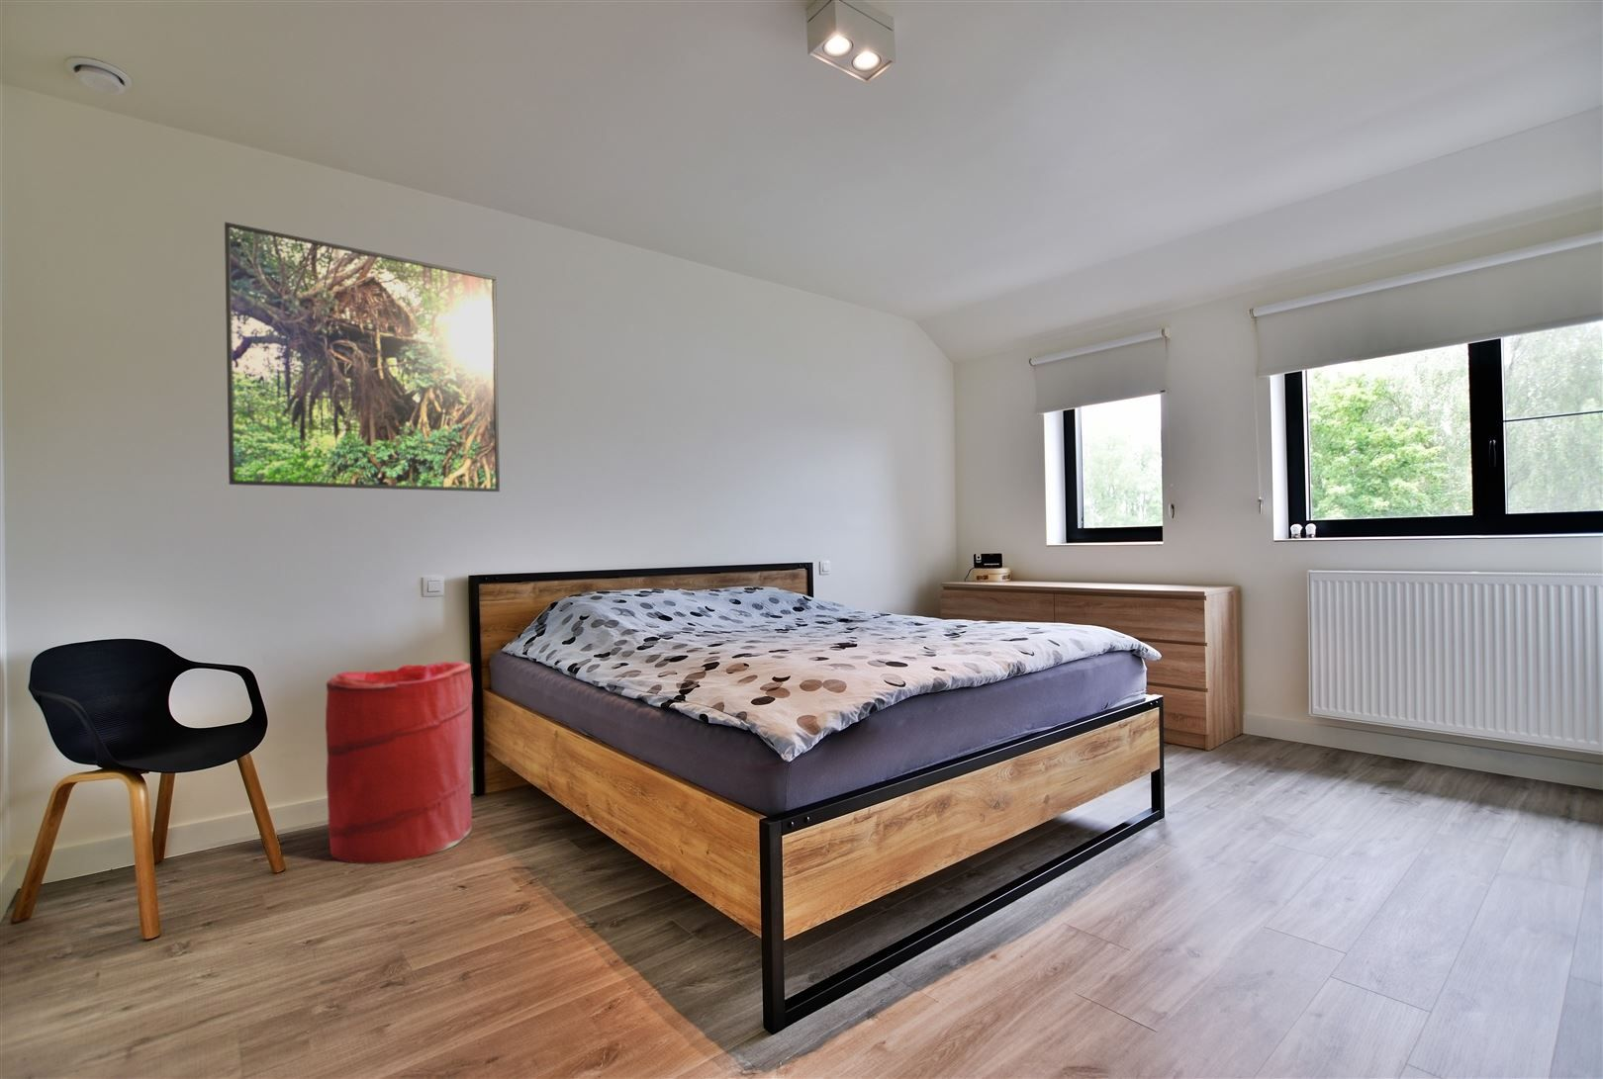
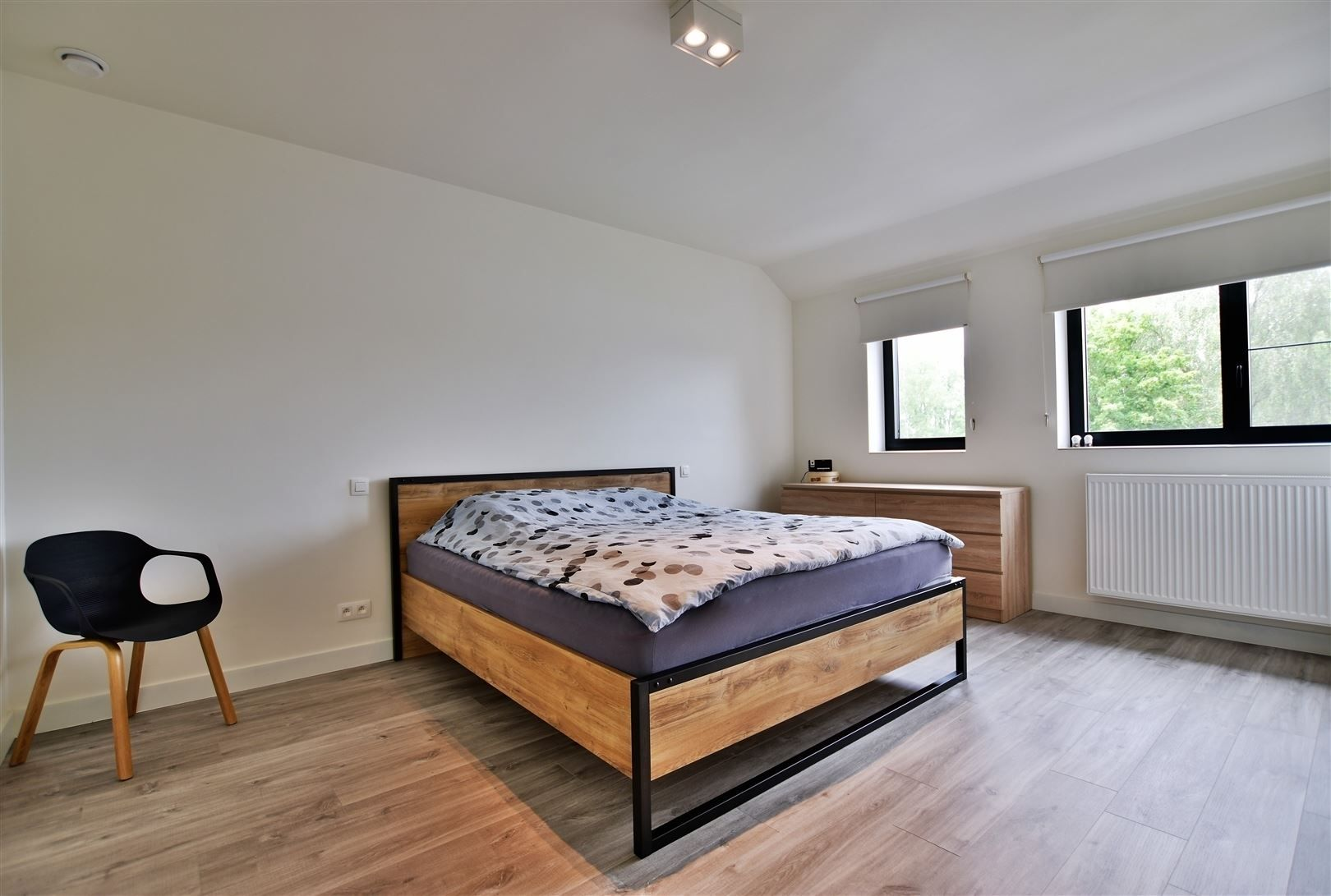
- laundry hamper (402, 750)
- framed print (375, 370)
